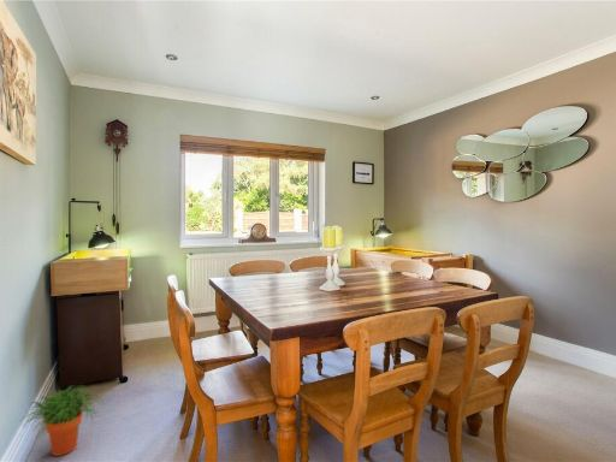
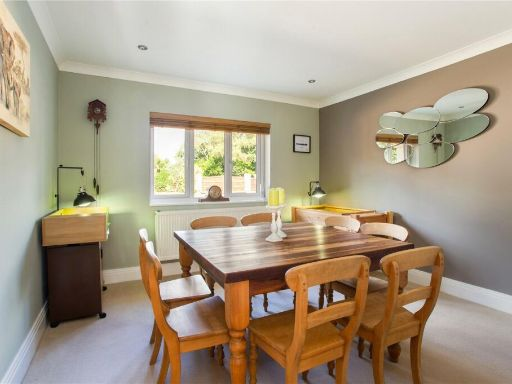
- potted plant (65, 419)
